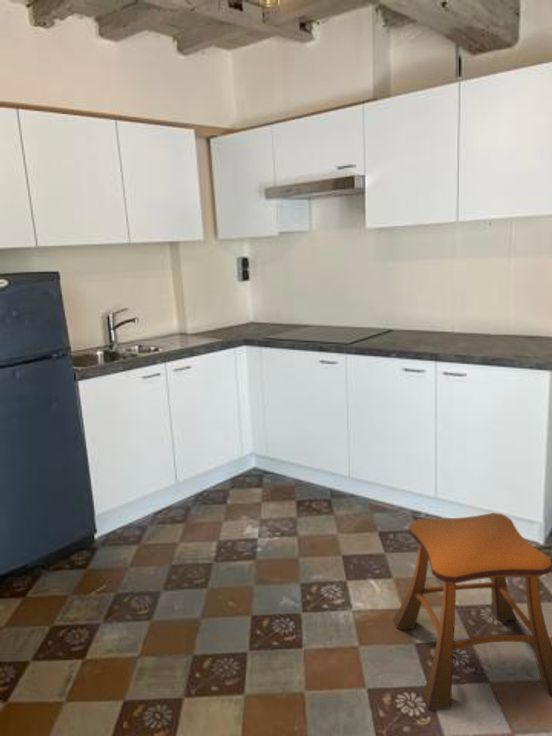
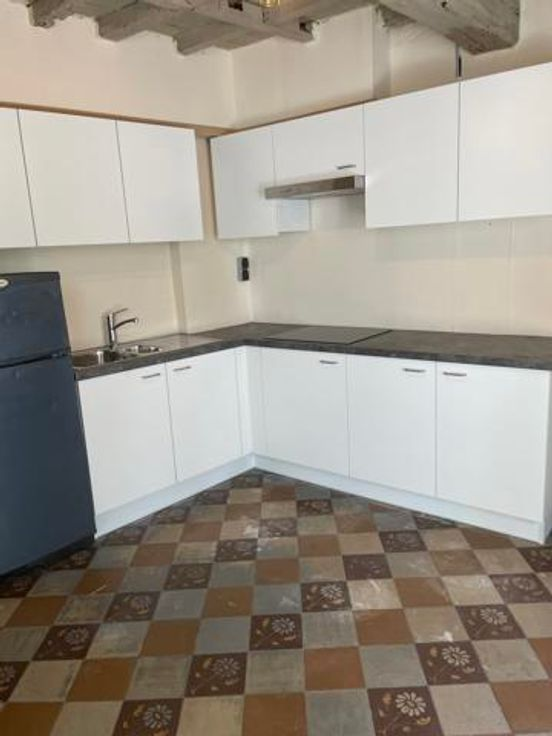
- stool (474, 588)
